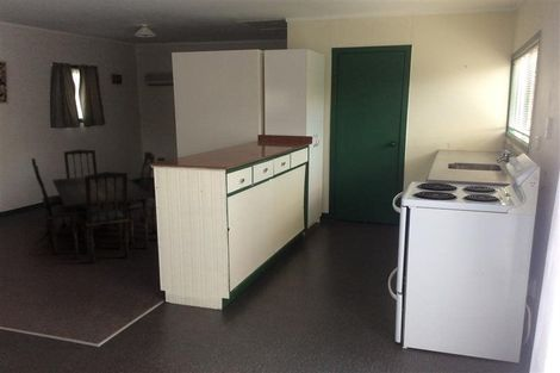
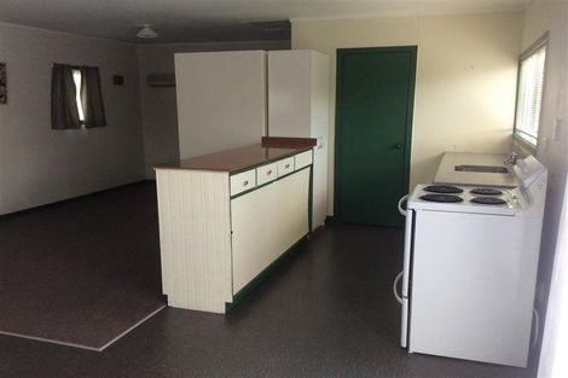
- dining table (101, 197)
